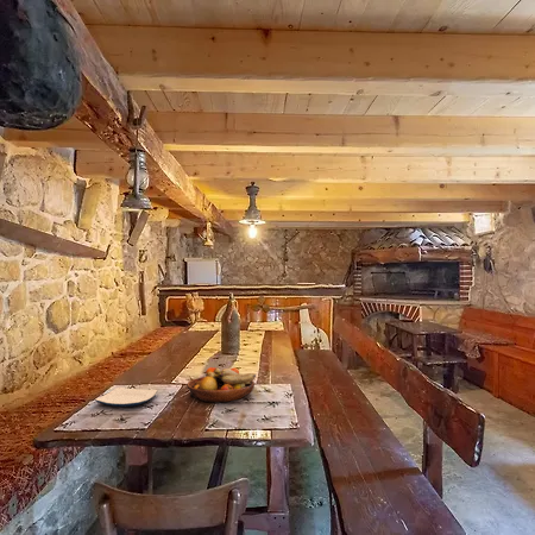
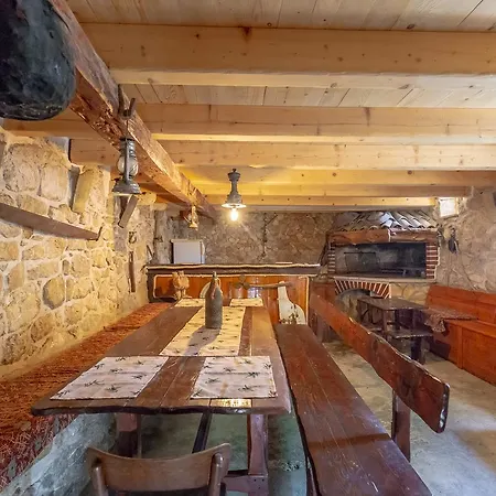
- fruit bowl (221, 379)
- plate (127, 397)
